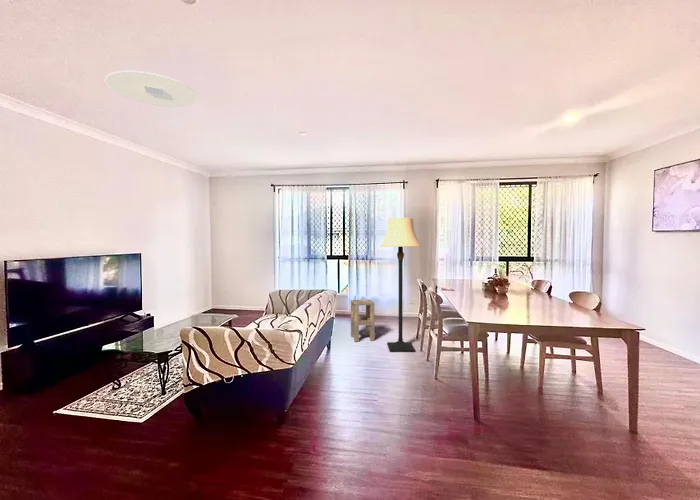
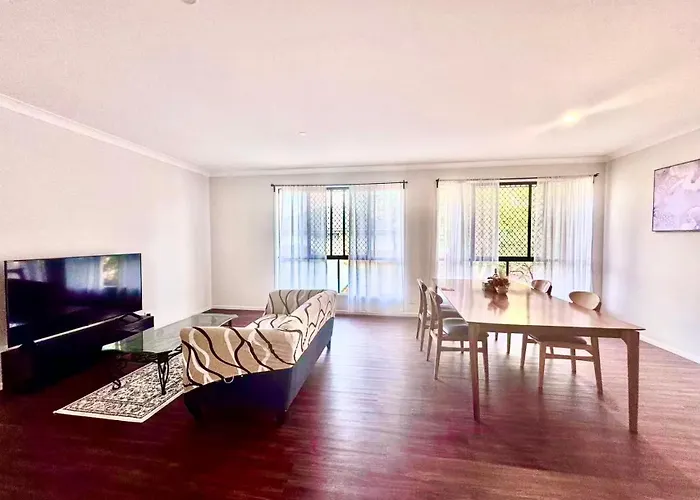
- side table (362, 319)
- lamp (400, 283)
- ceiling light (153, 86)
